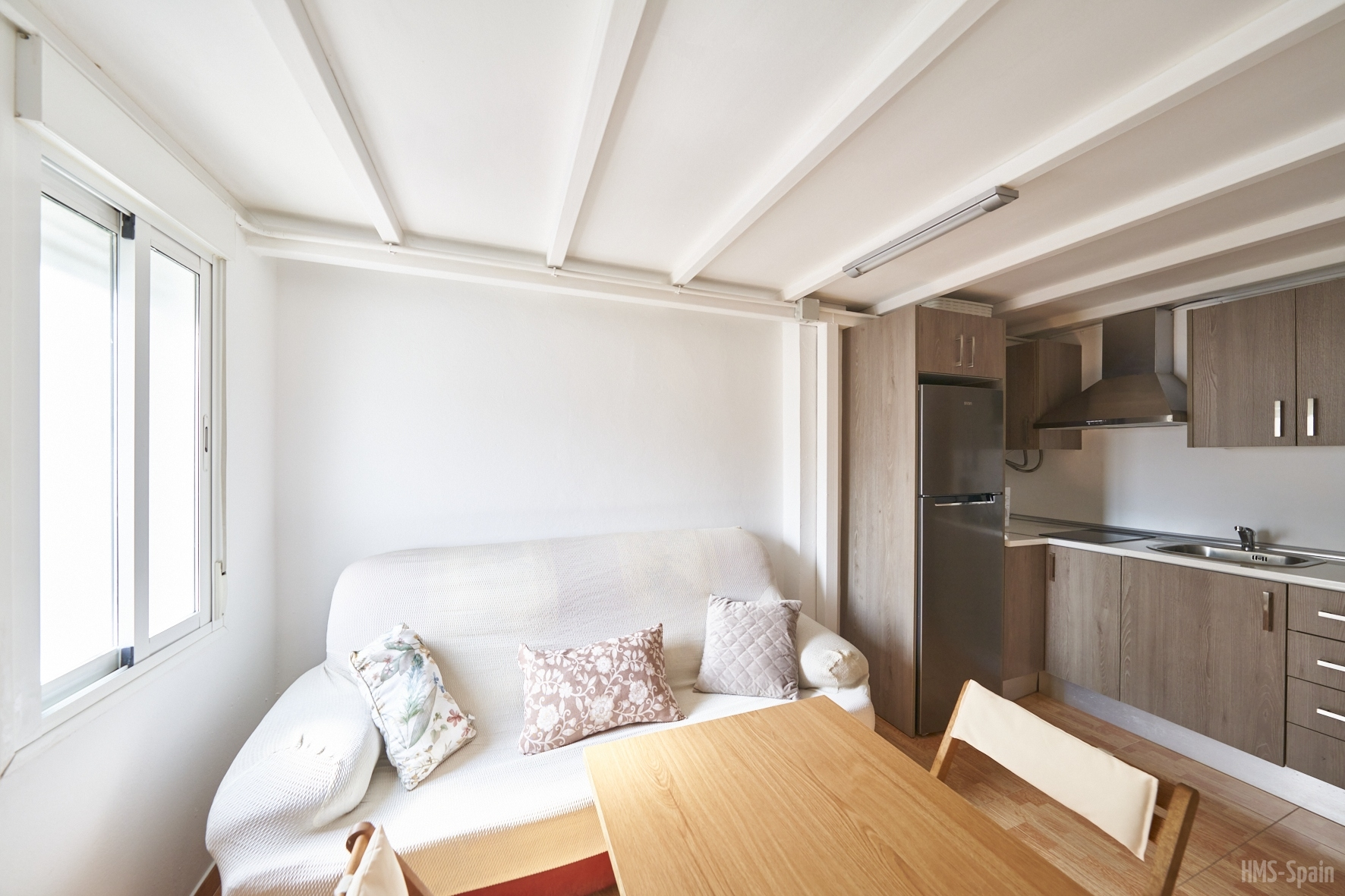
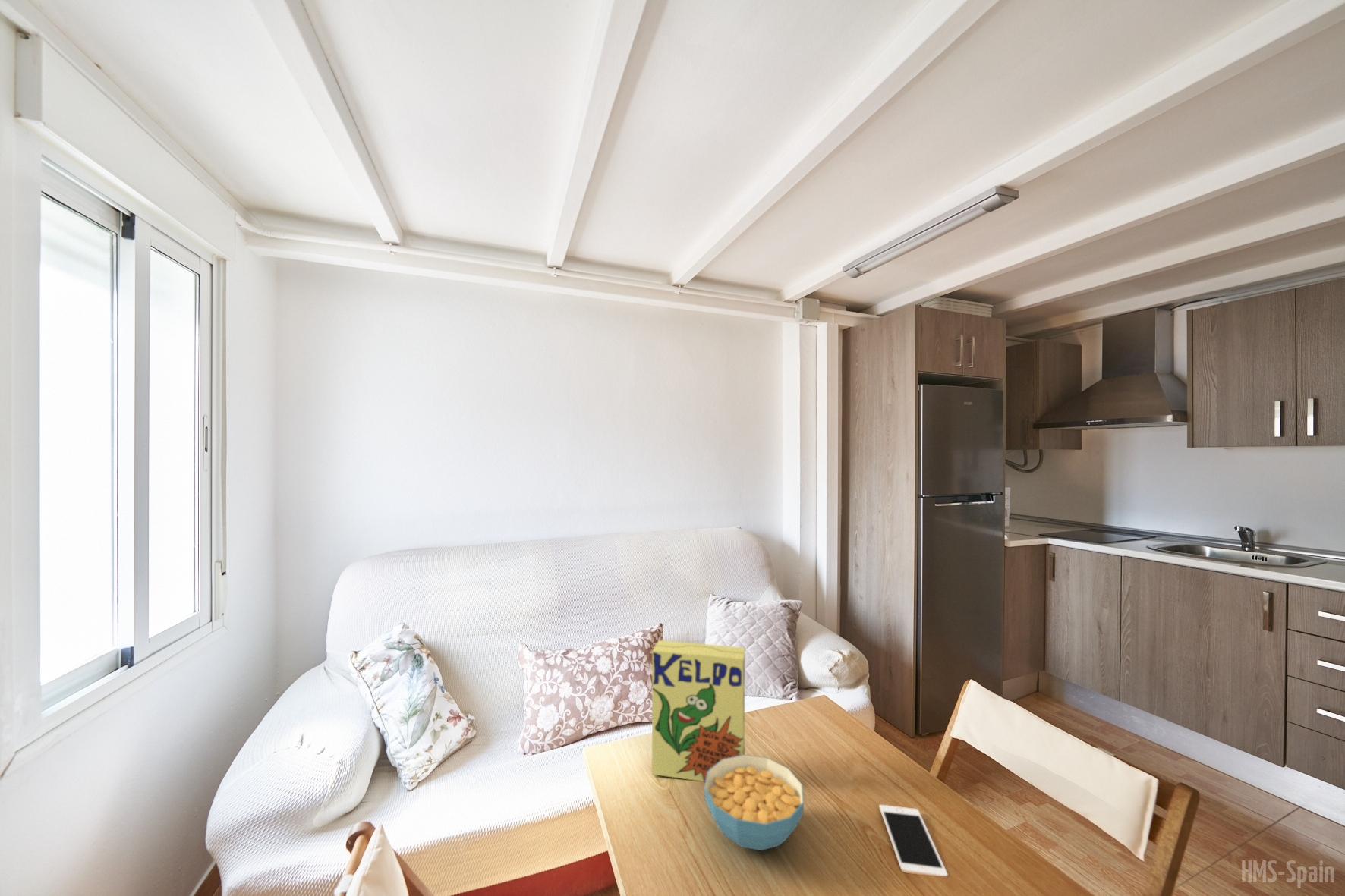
+ cereal bowl (753, 810)
+ cell phone (910, 838)
+ cereal box (698, 710)
